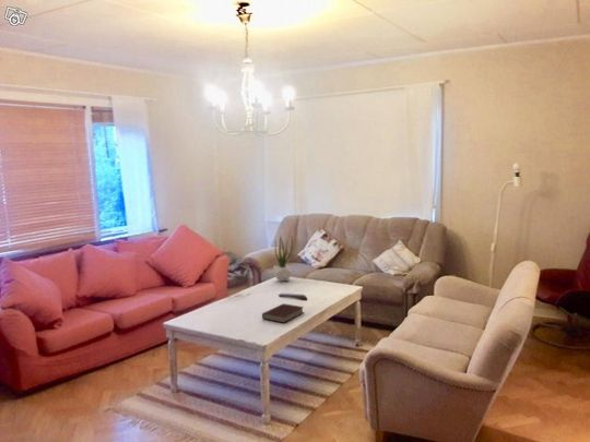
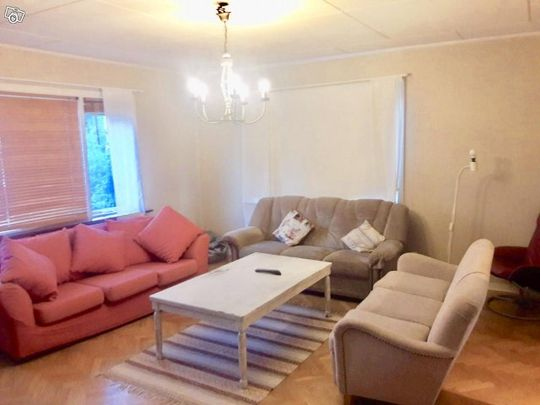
- book (283, 312)
- potted plant (283, 258)
